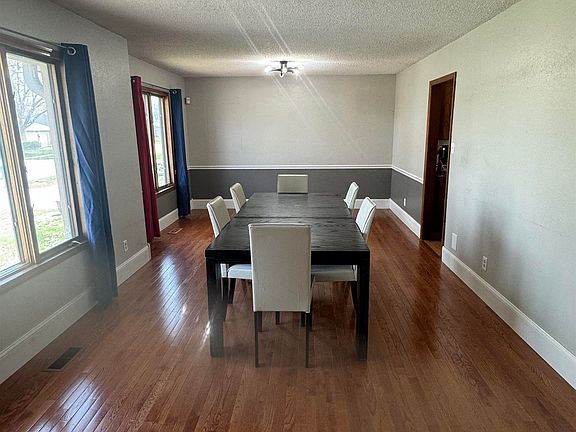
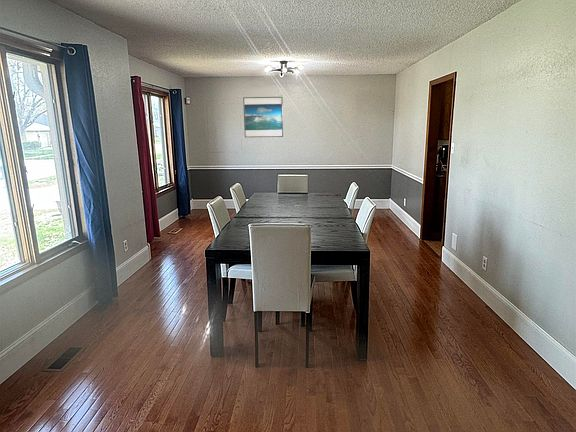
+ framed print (263, 117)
